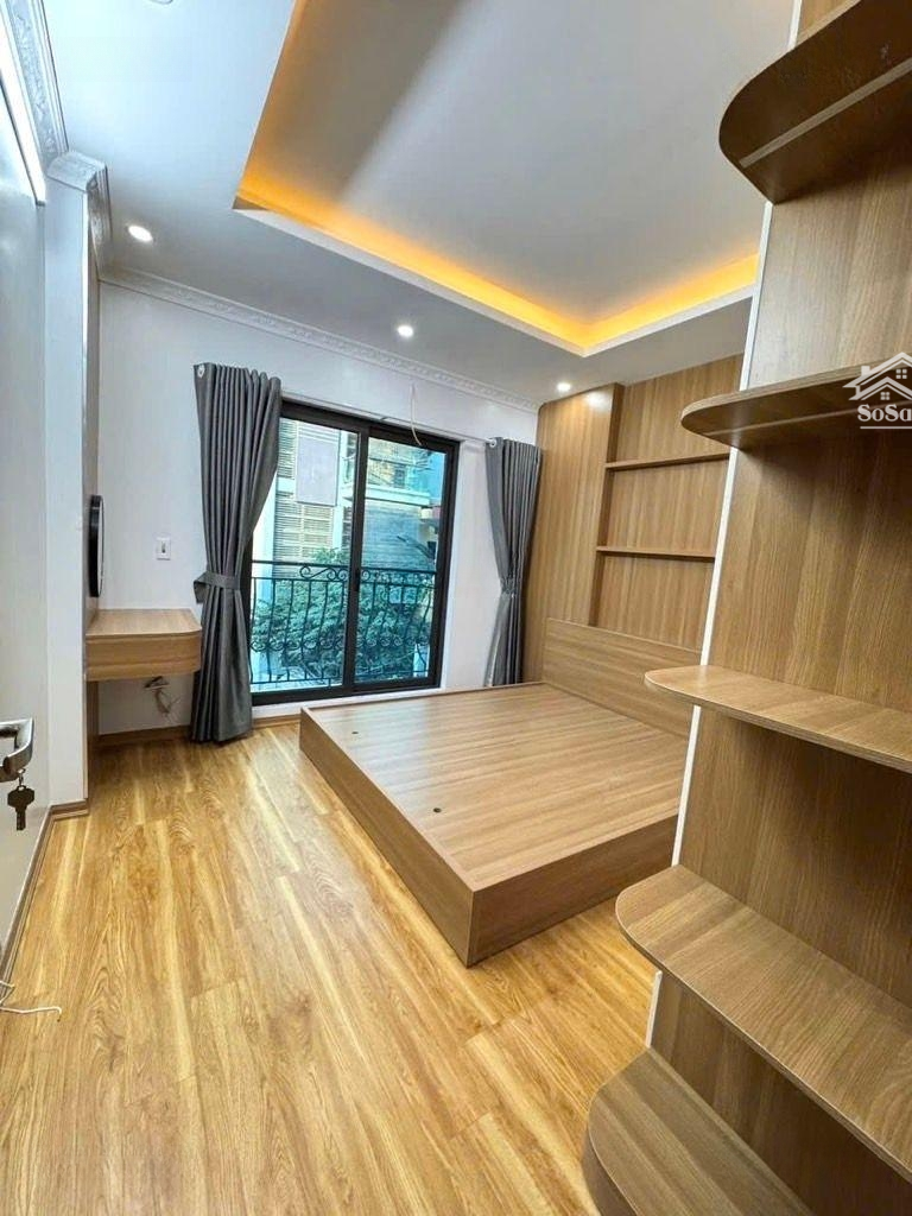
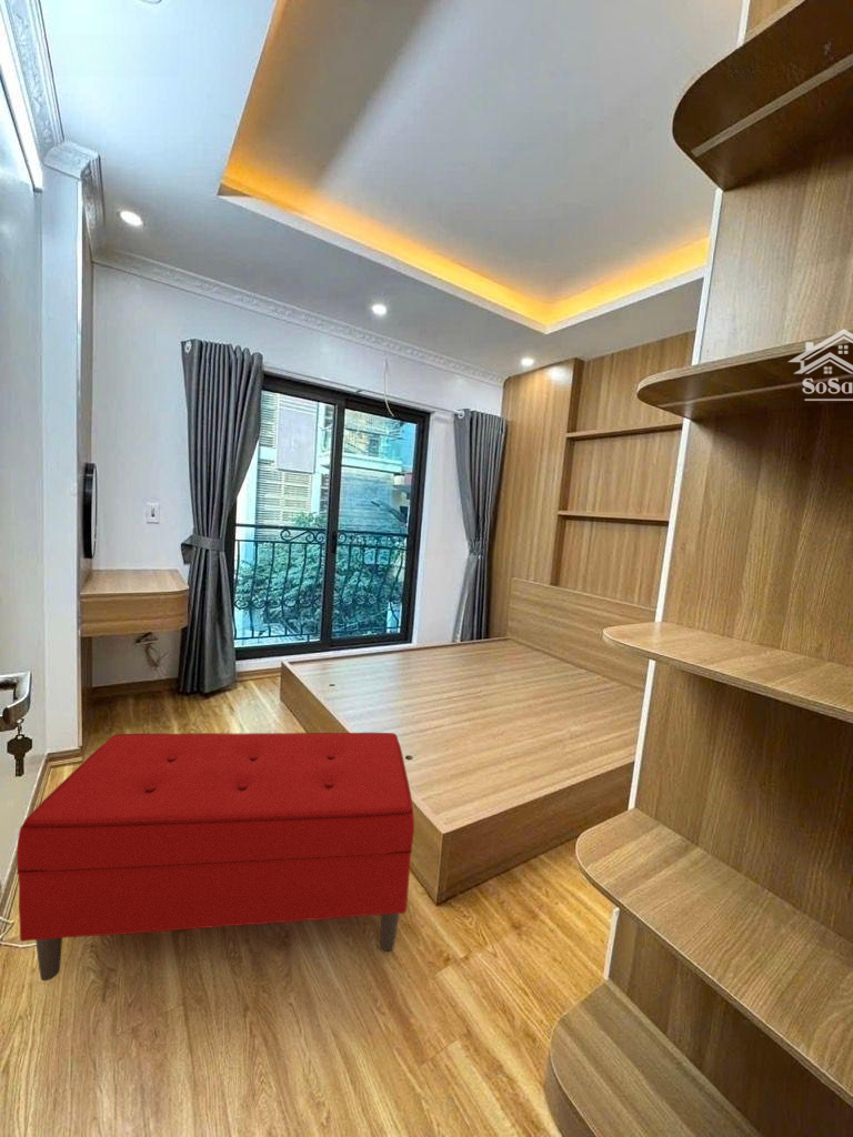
+ bench (245, 836)
